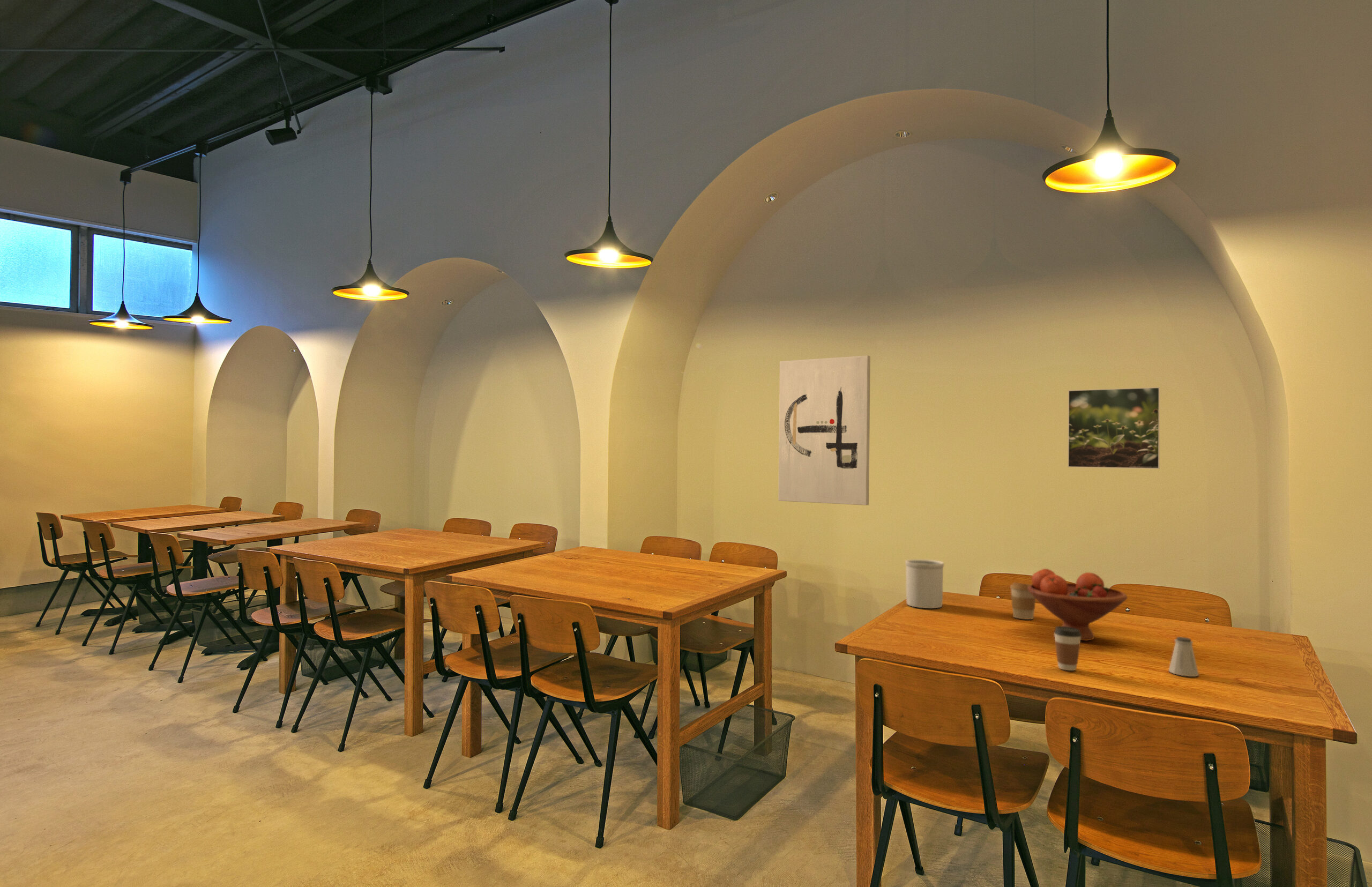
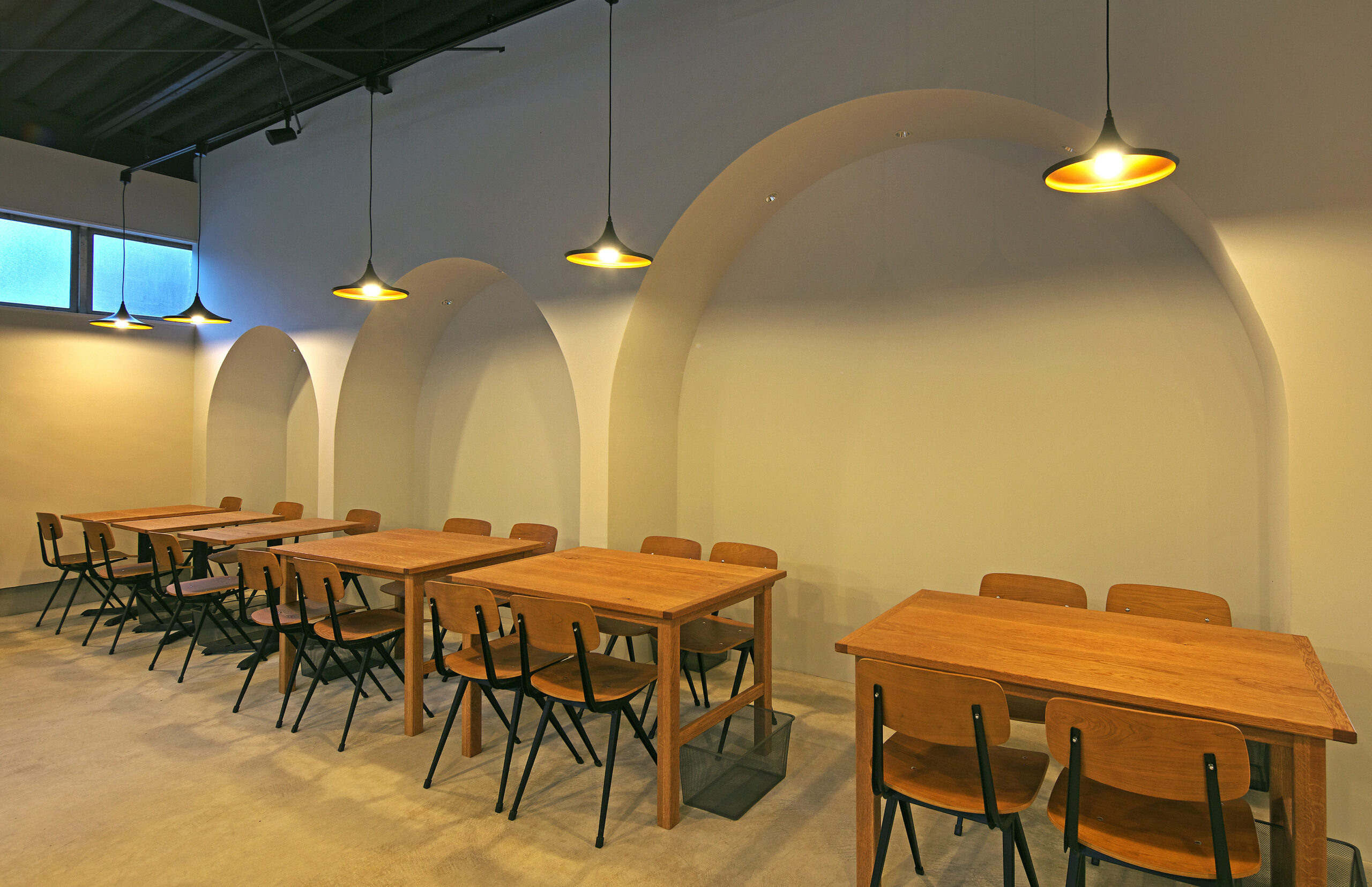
- fruit bowl (1076, 605)
- wall art (823, 430)
- utensil holder (924, 583)
- coffee cup (1023, 600)
- saltshaker (1183, 655)
- coffee cup (1067, 648)
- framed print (1112, 428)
